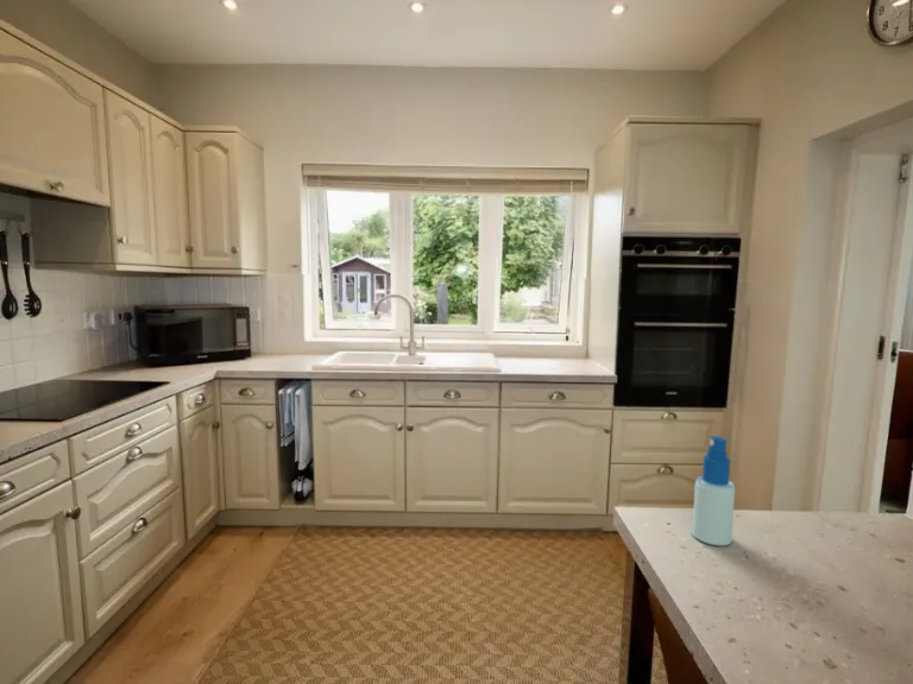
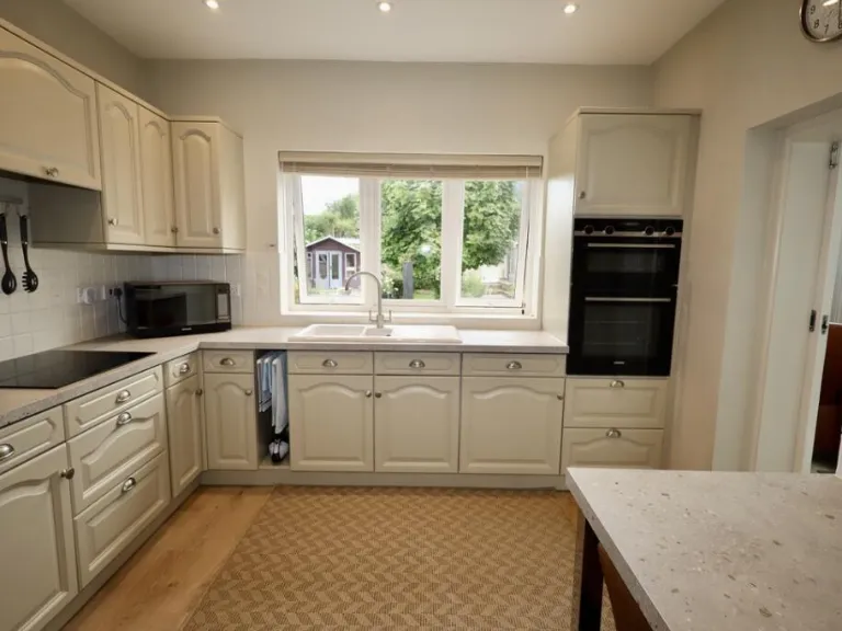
- spray bottle (714, 487)
